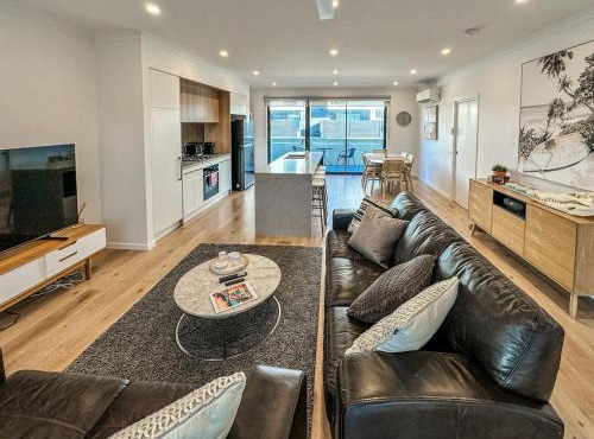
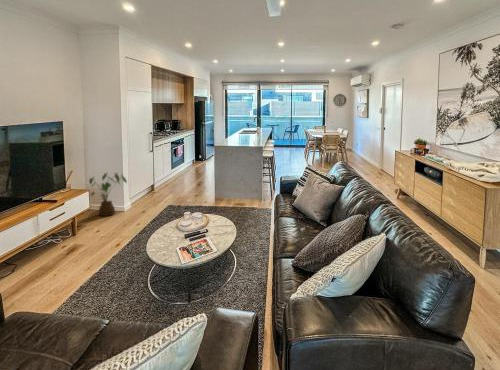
+ house plant (107, 194)
